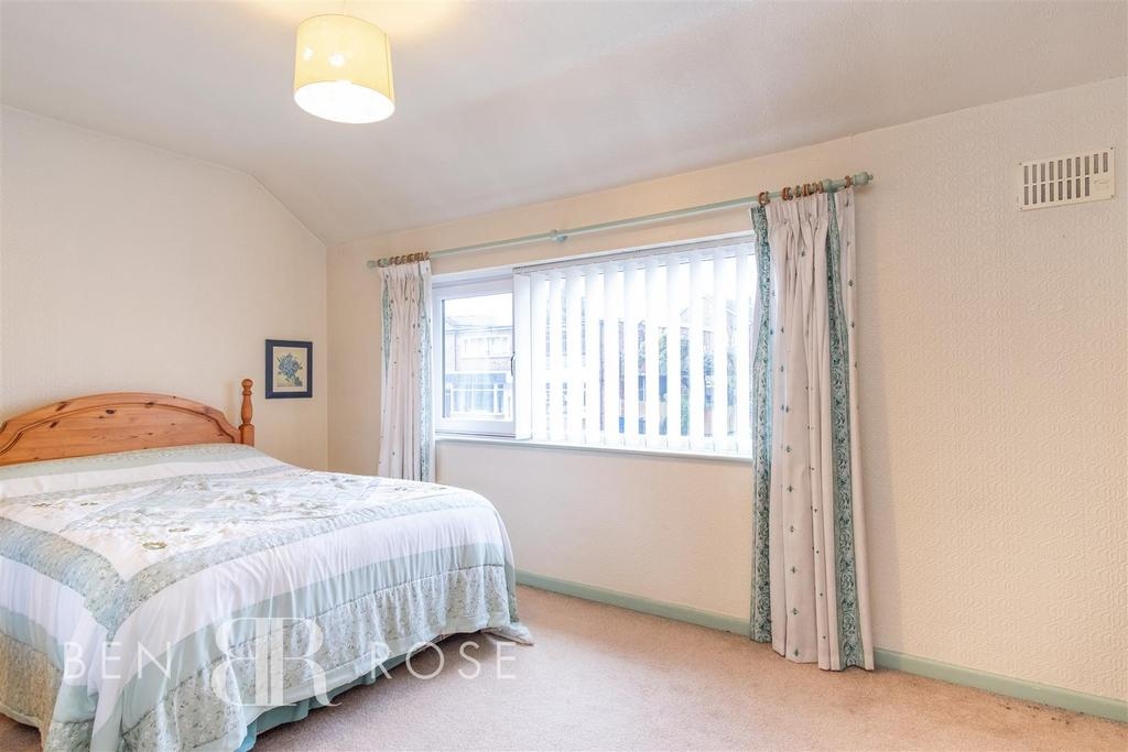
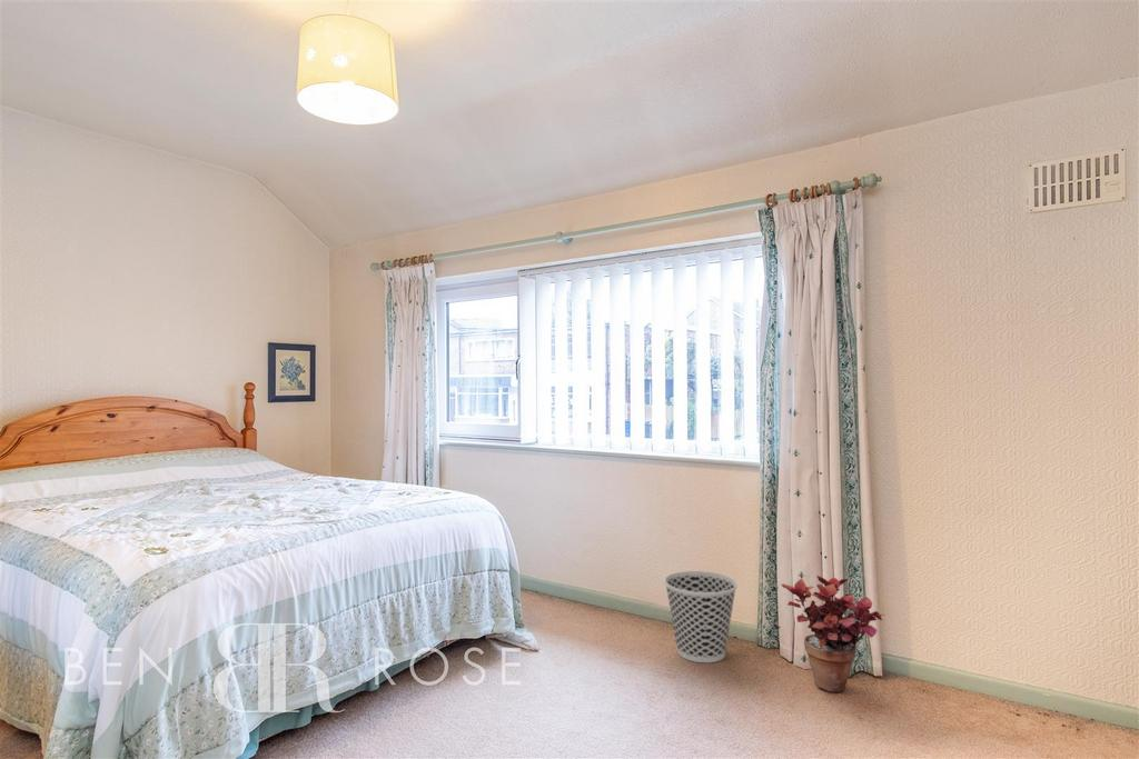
+ wastebasket (700, 617)
+ potted plant (834, 636)
